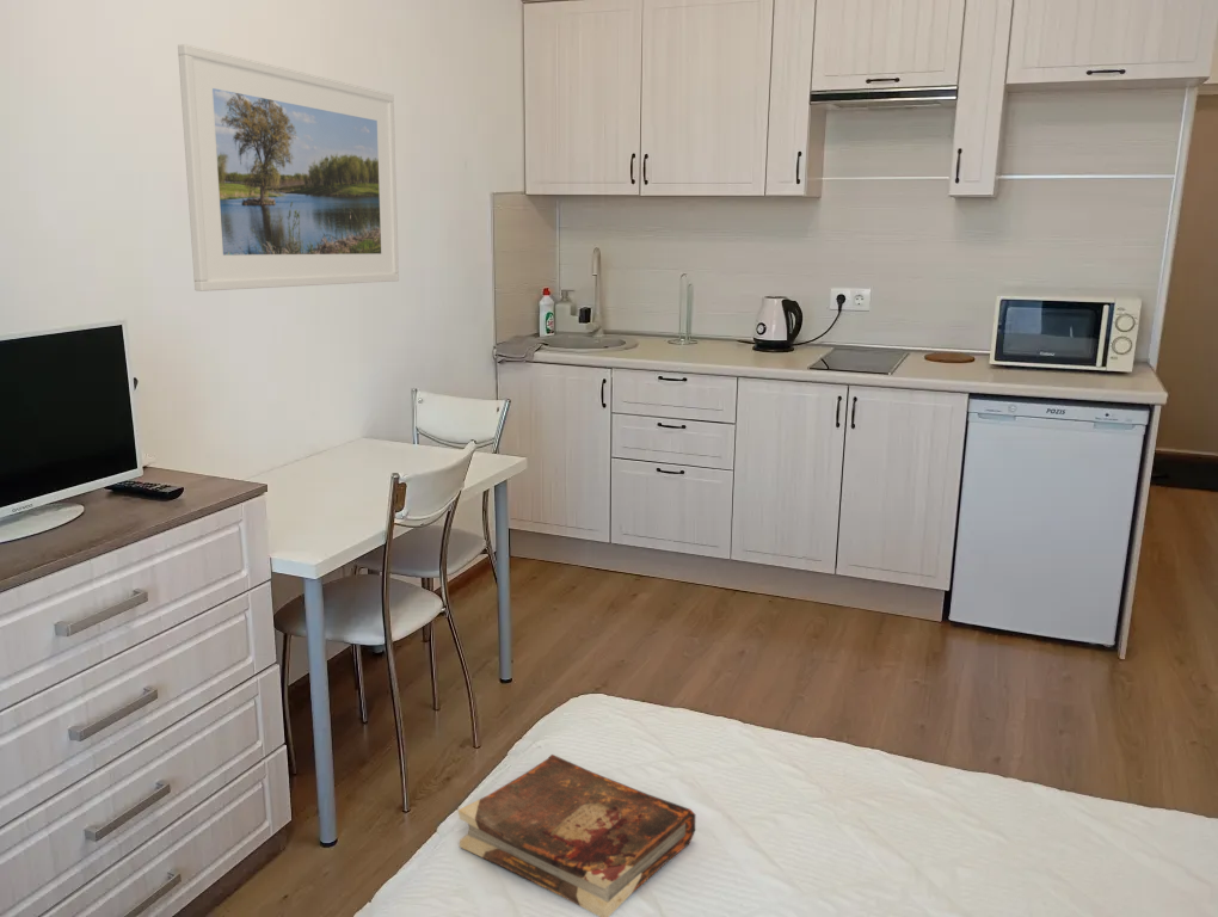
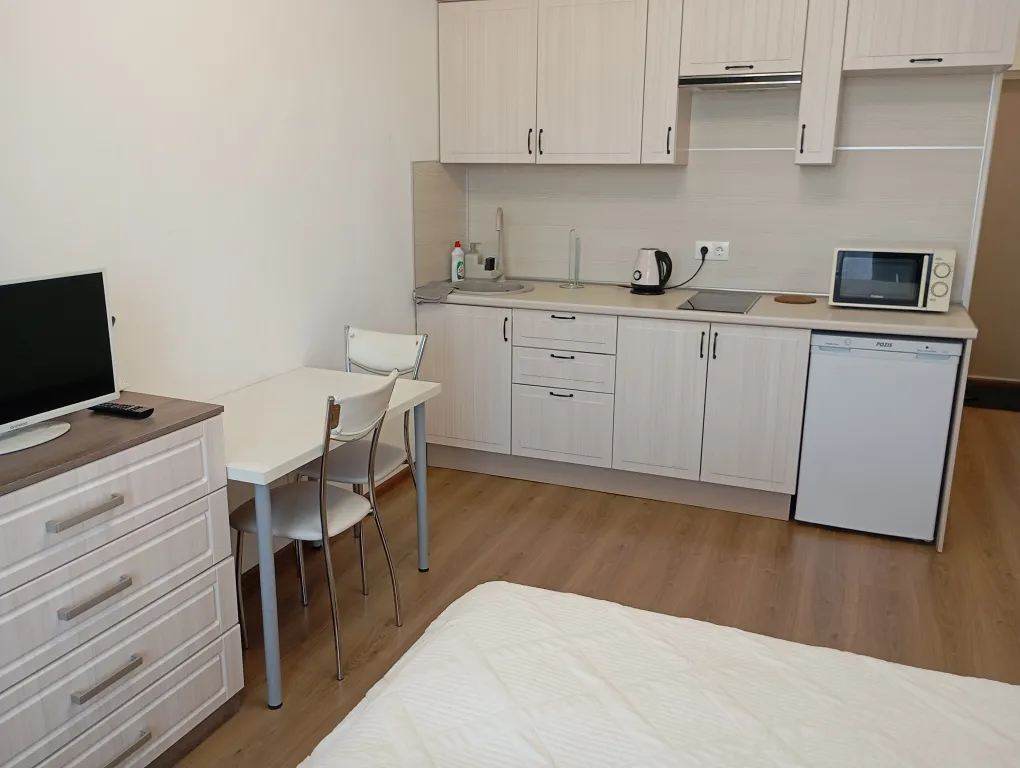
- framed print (306, 180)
- book (578, 825)
